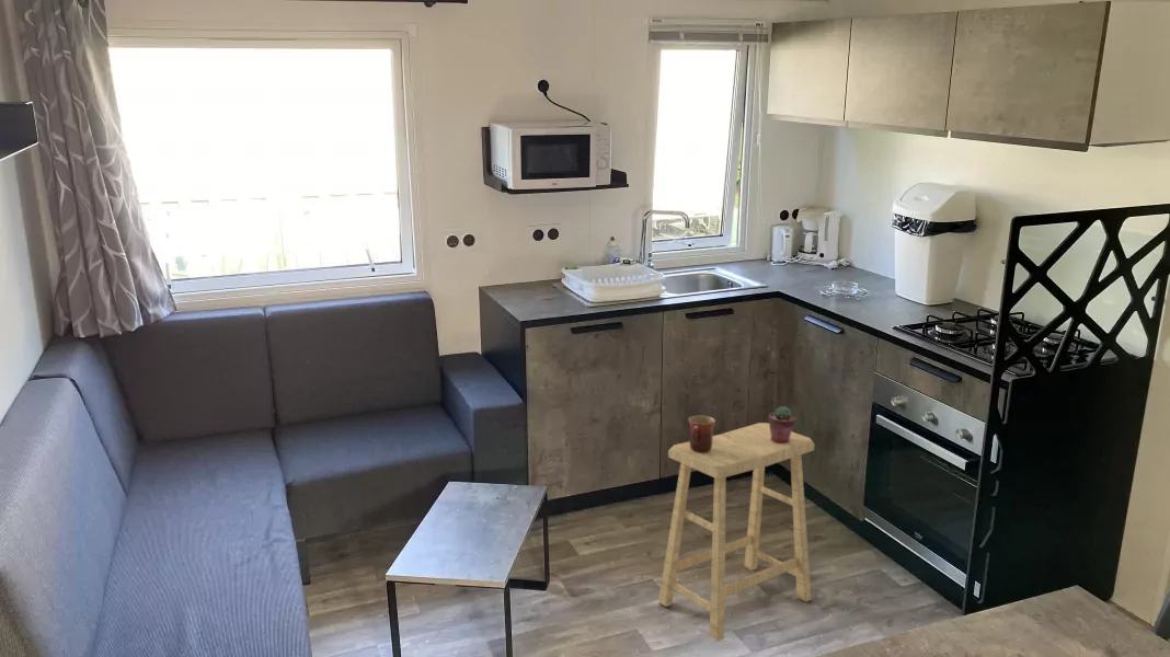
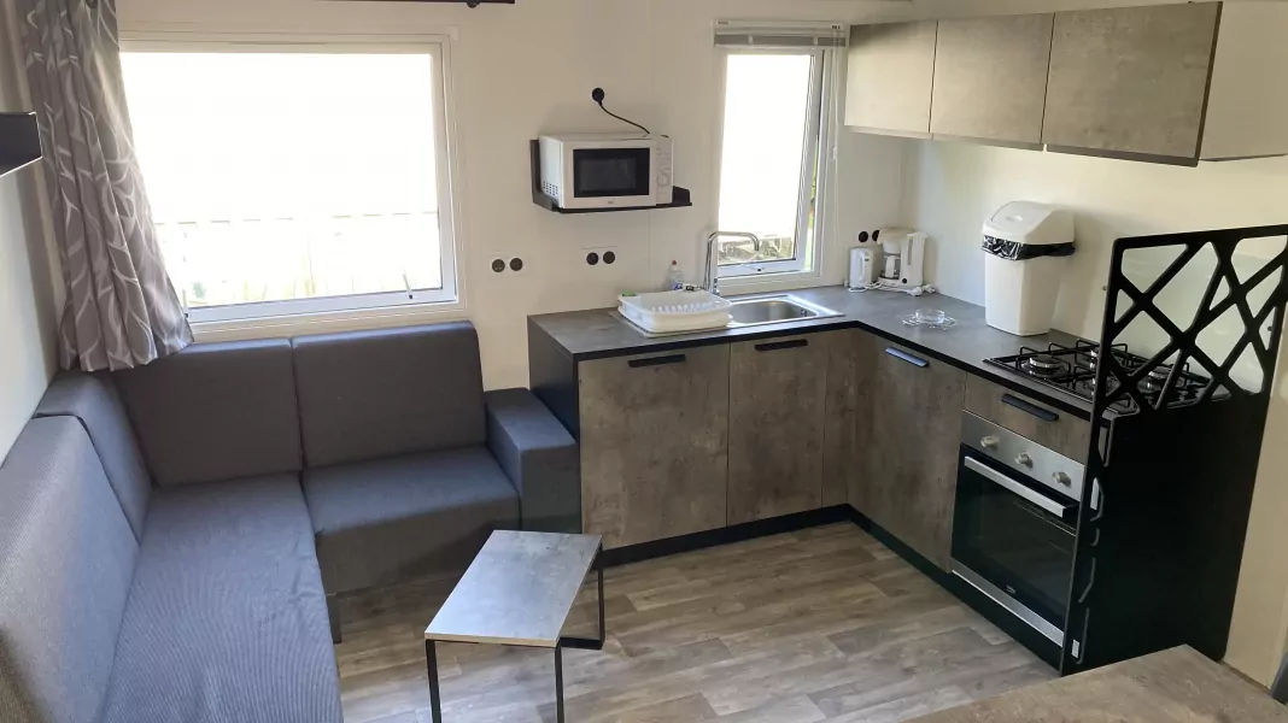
- mug (699, 436)
- potted succulent (781, 423)
- stool (748, 523)
